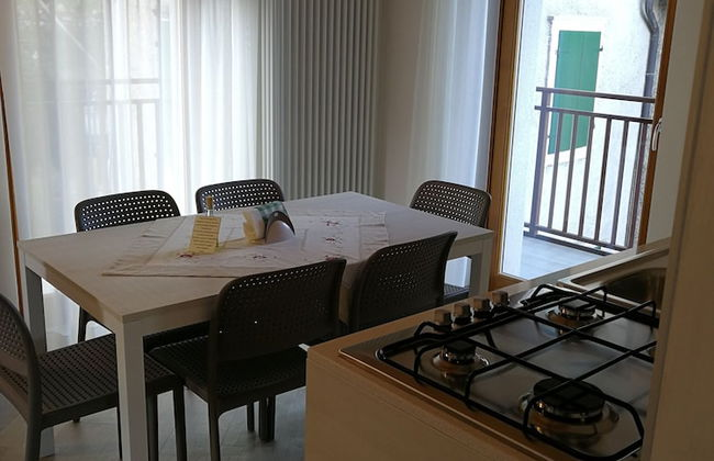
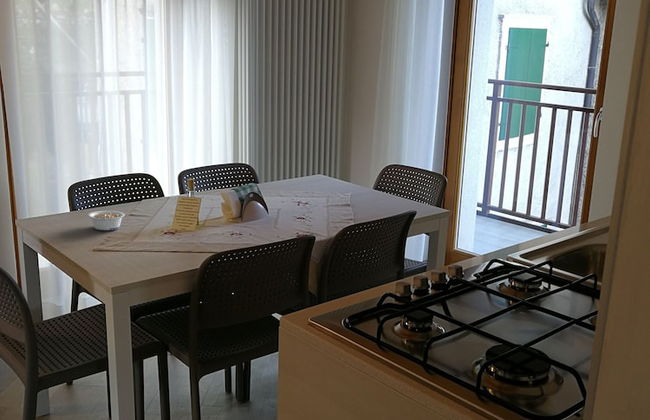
+ legume (107, 220)
